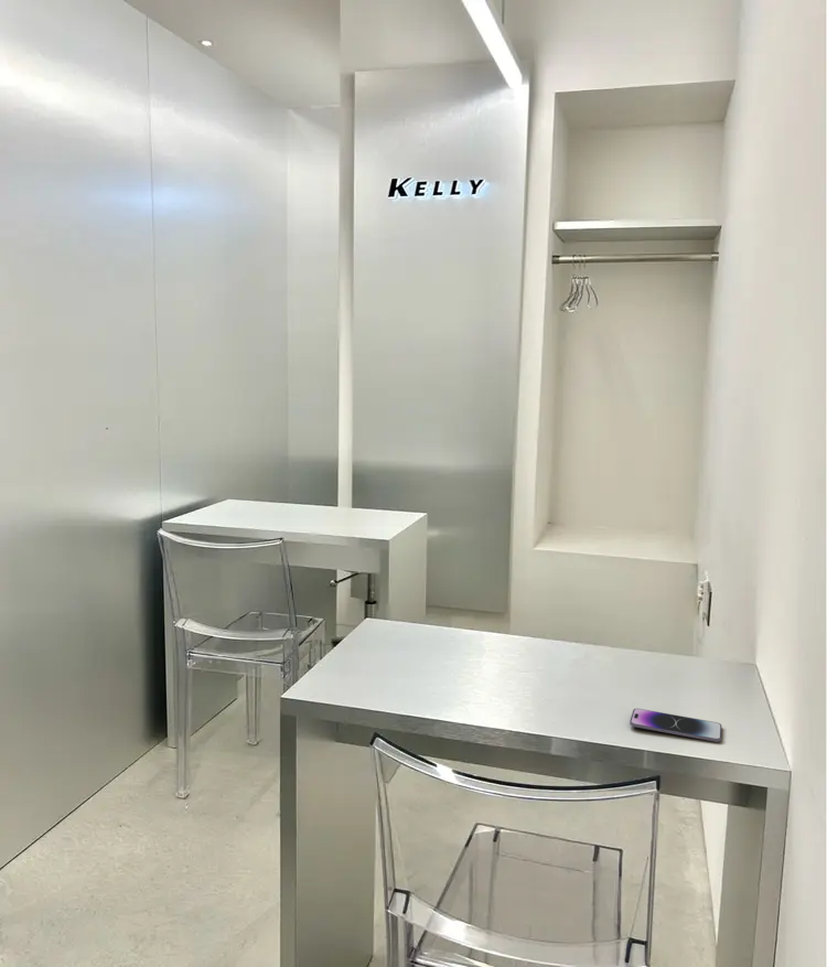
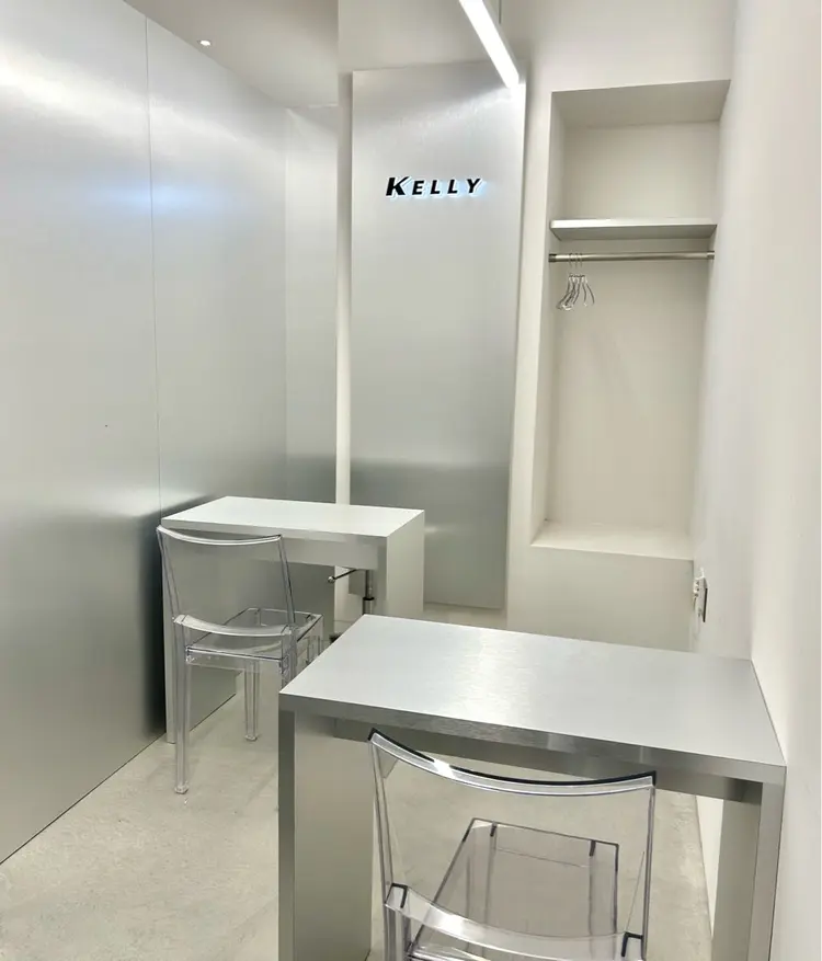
- smartphone (675, 724)
